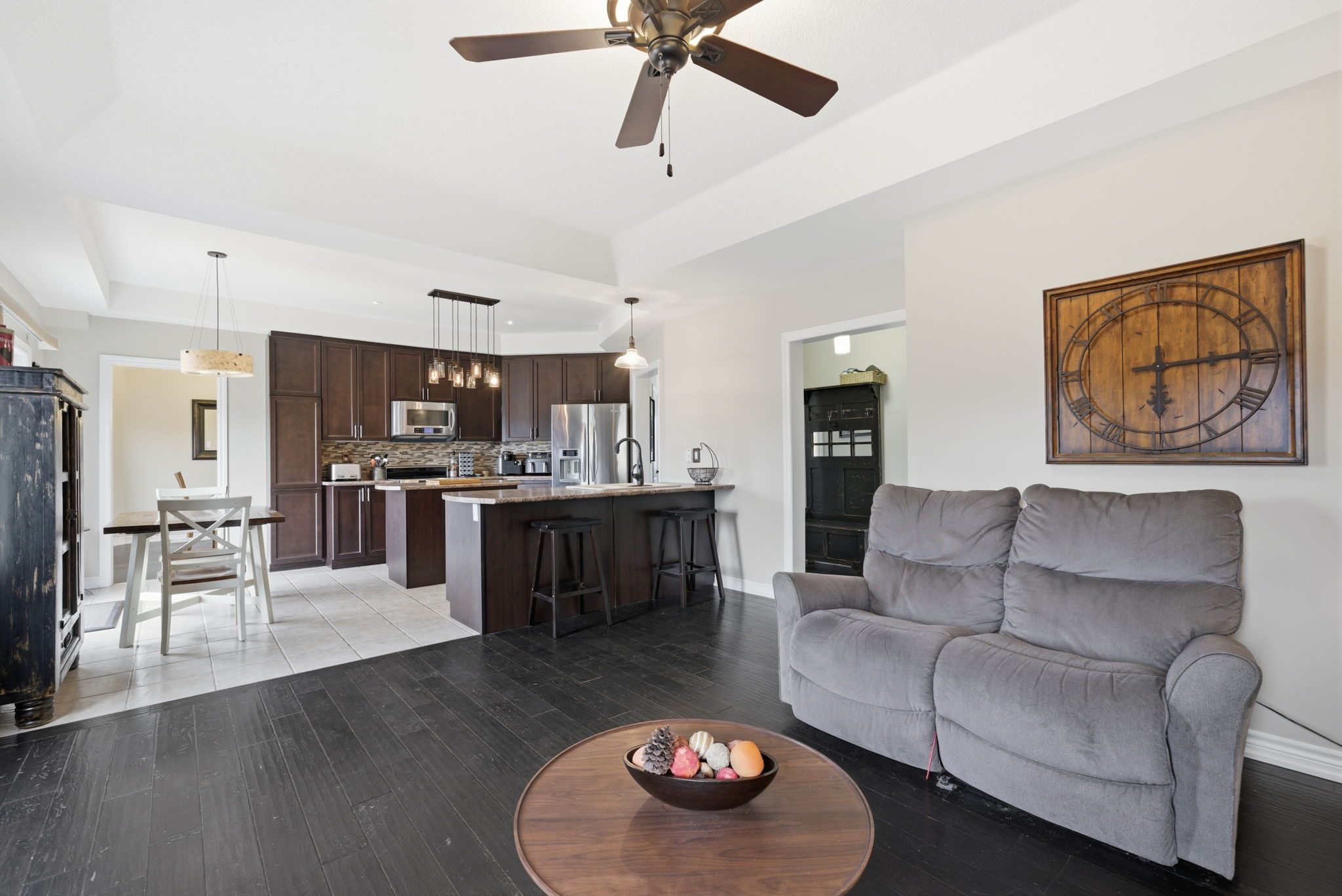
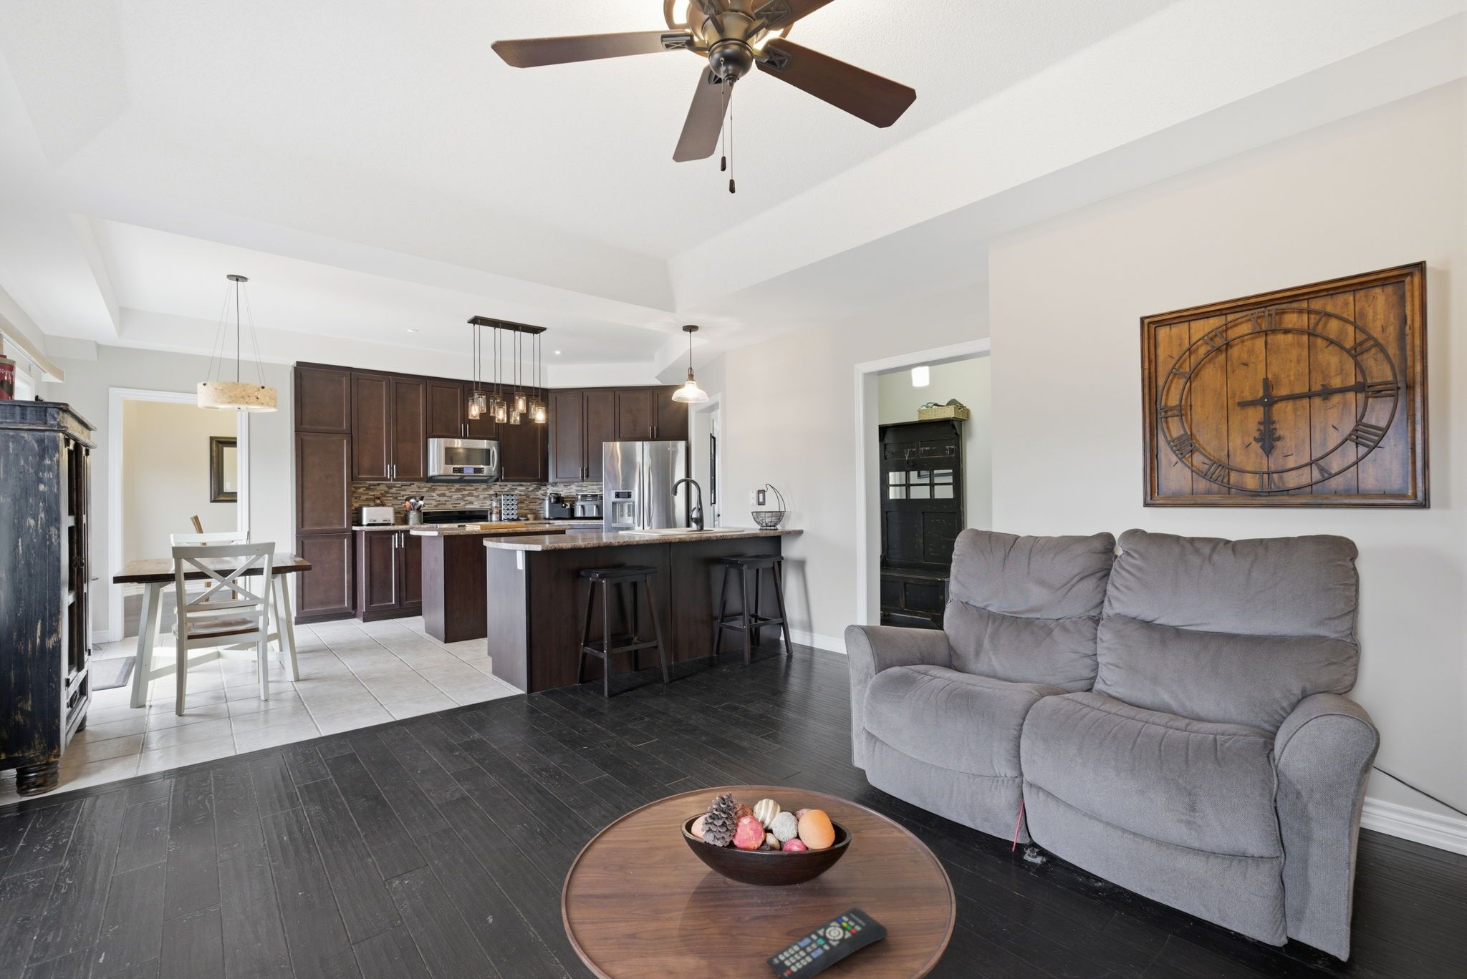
+ remote control (830, 945)
